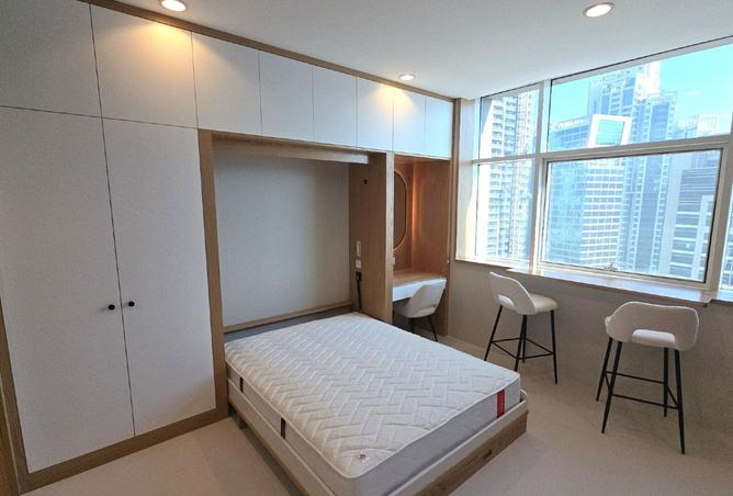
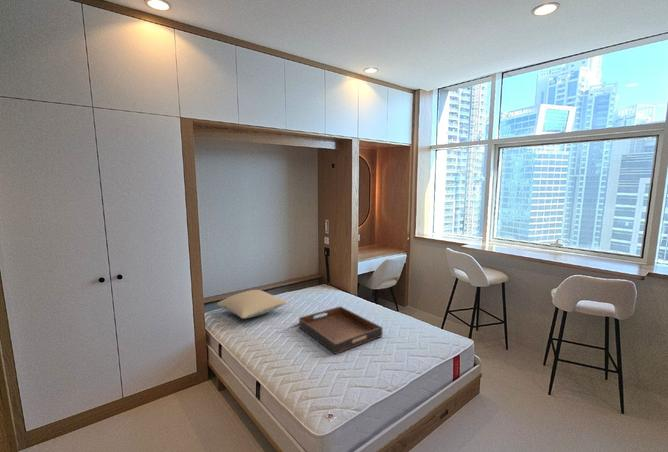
+ serving tray (338, 326)
+ pillow (252, 303)
